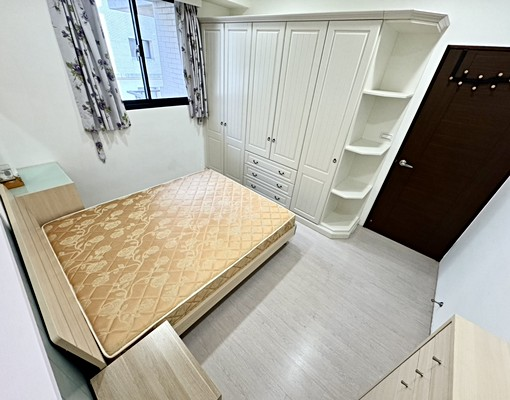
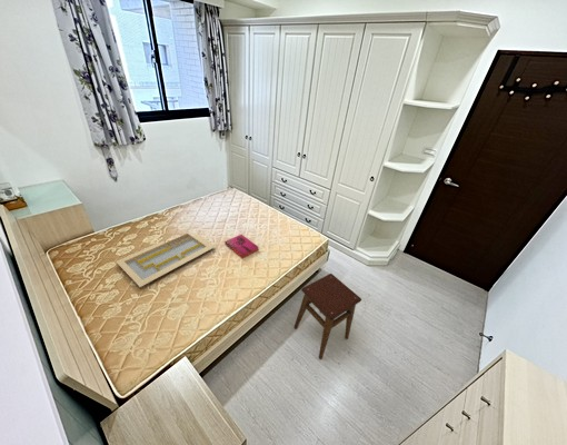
+ hardback book (241, 245)
+ serving tray (169, 255)
+ stool (326, 314)
